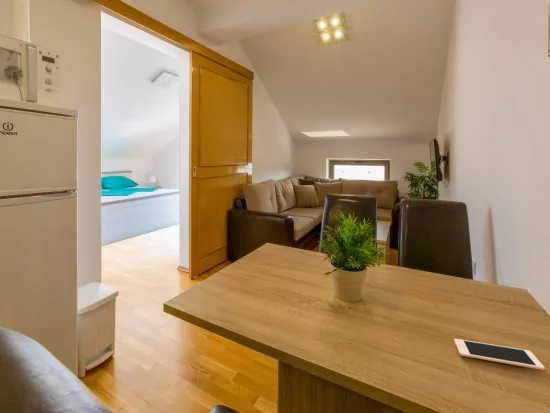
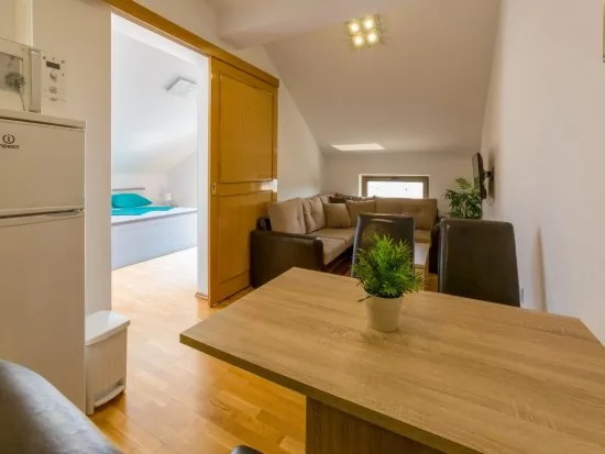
- cell phone (495, 353)
